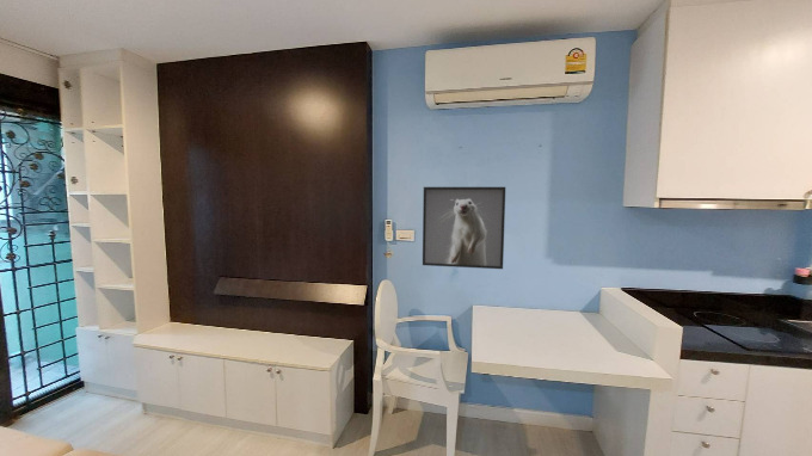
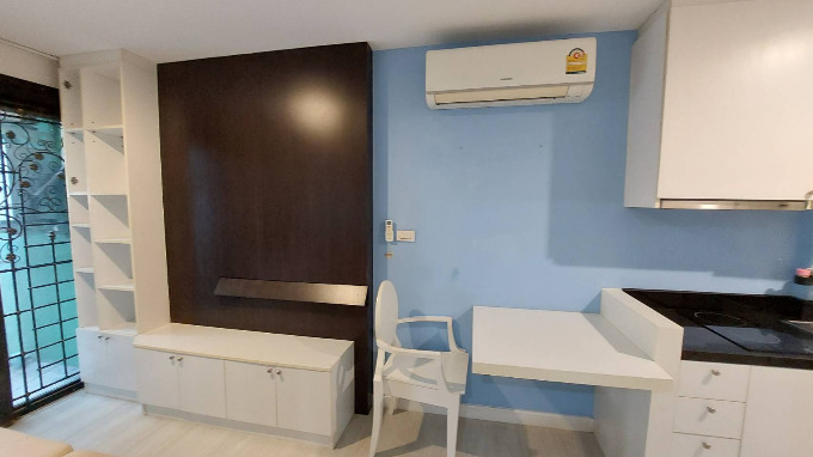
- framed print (462, 227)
